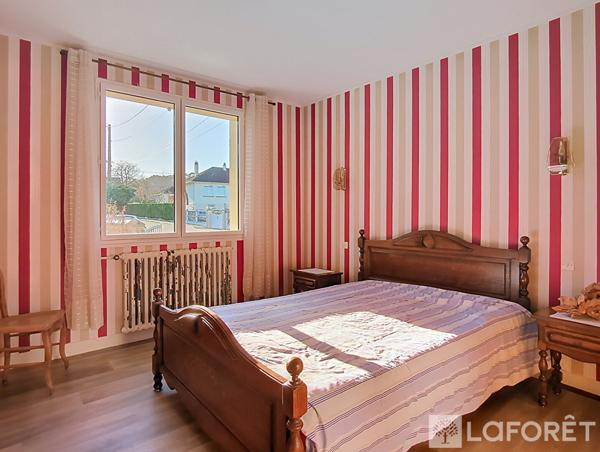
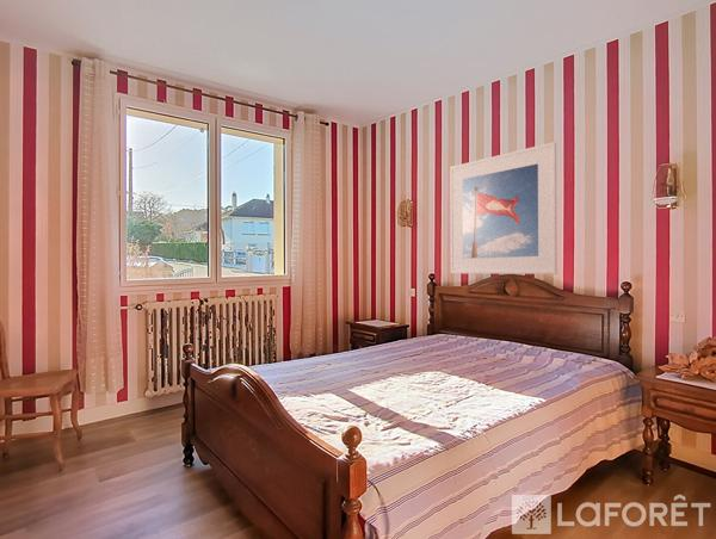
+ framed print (498, 215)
